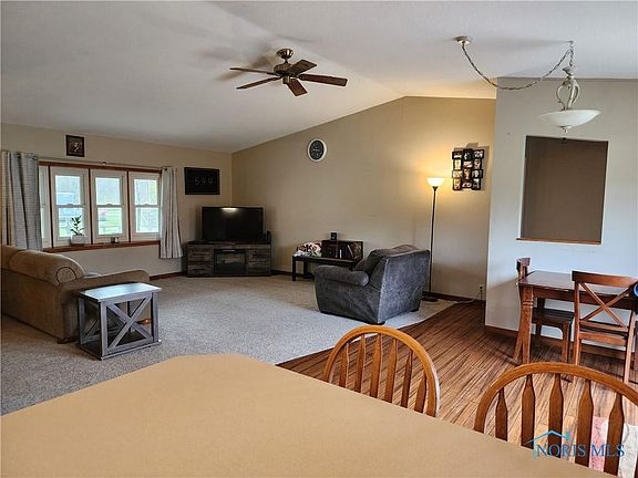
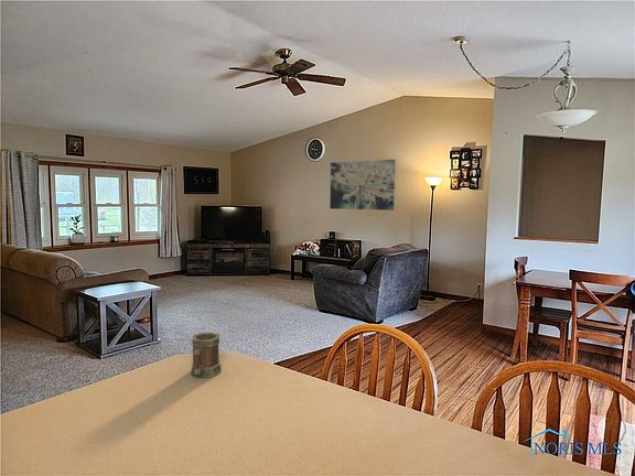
+ mug (204, 355)
+ wall art (360, 185)
